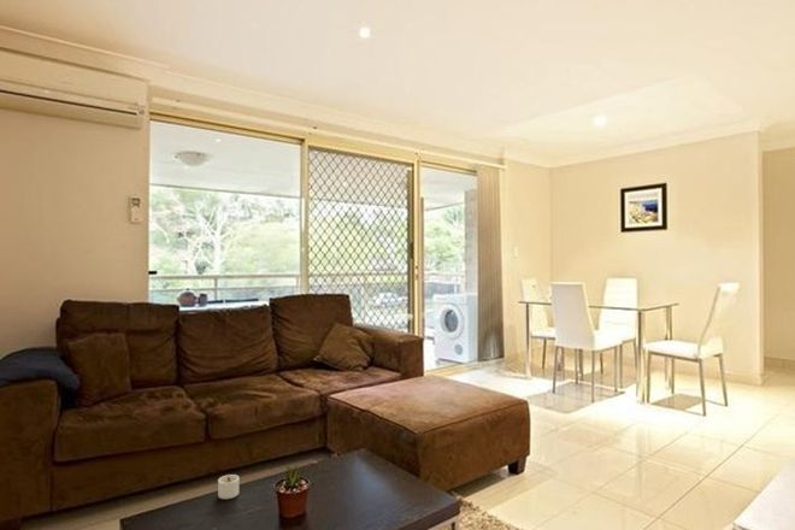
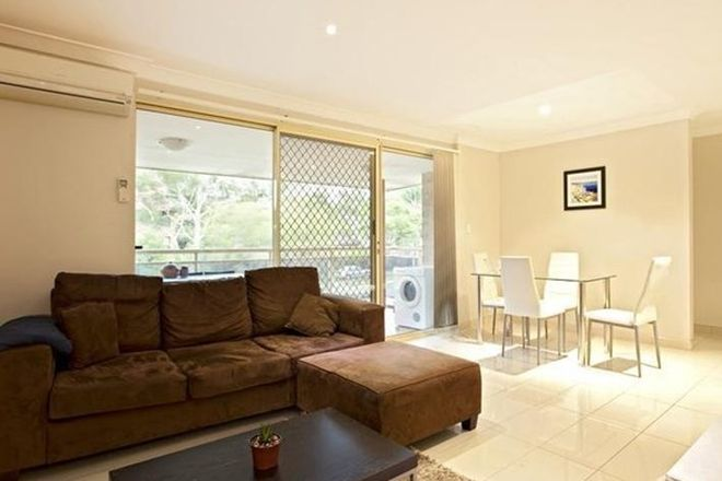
- candle (223, 485)
